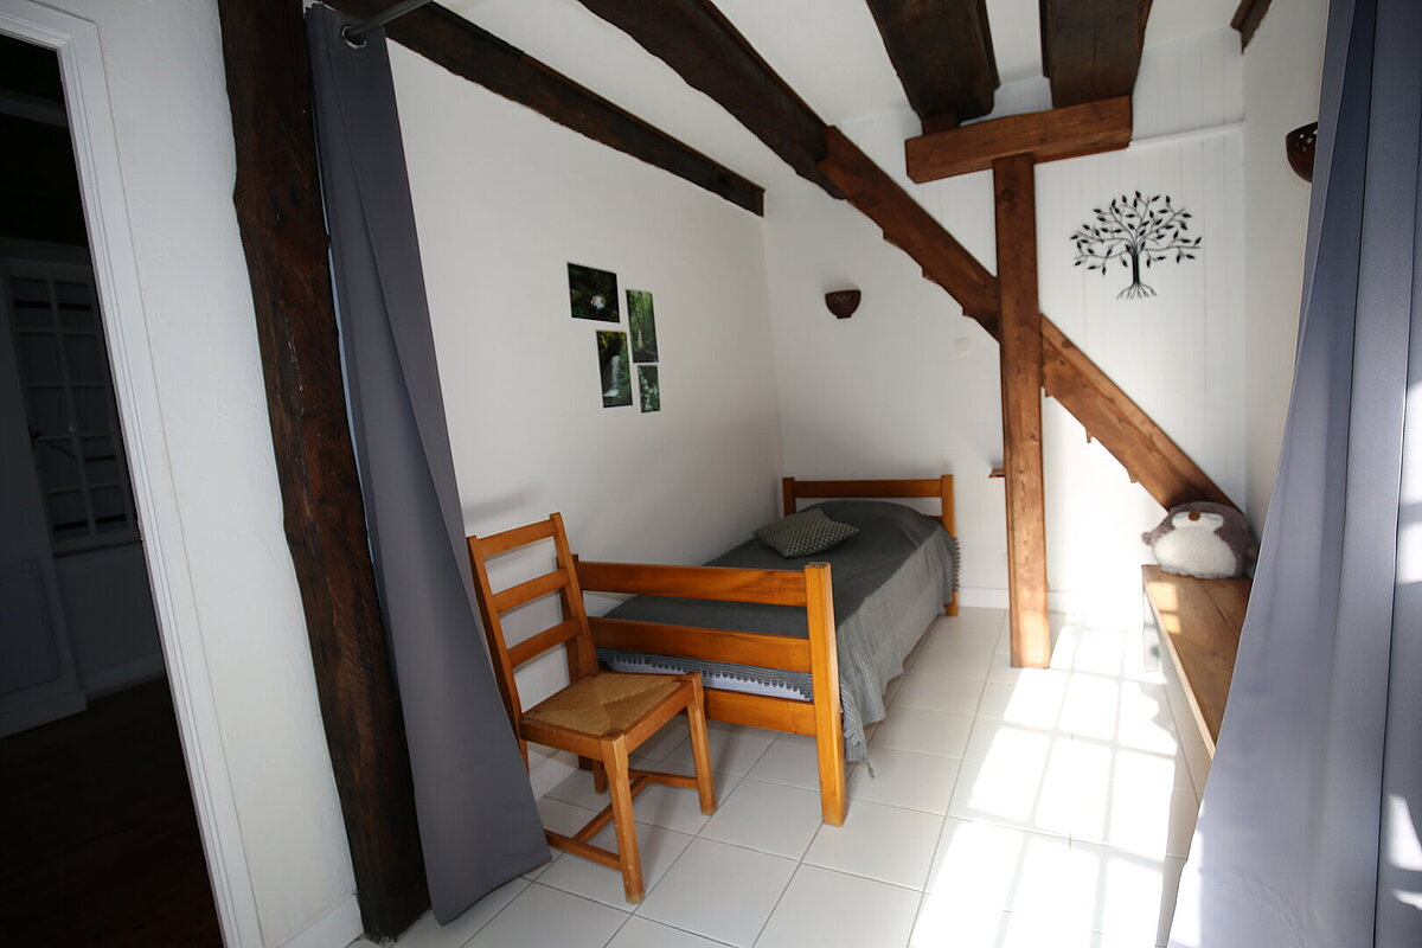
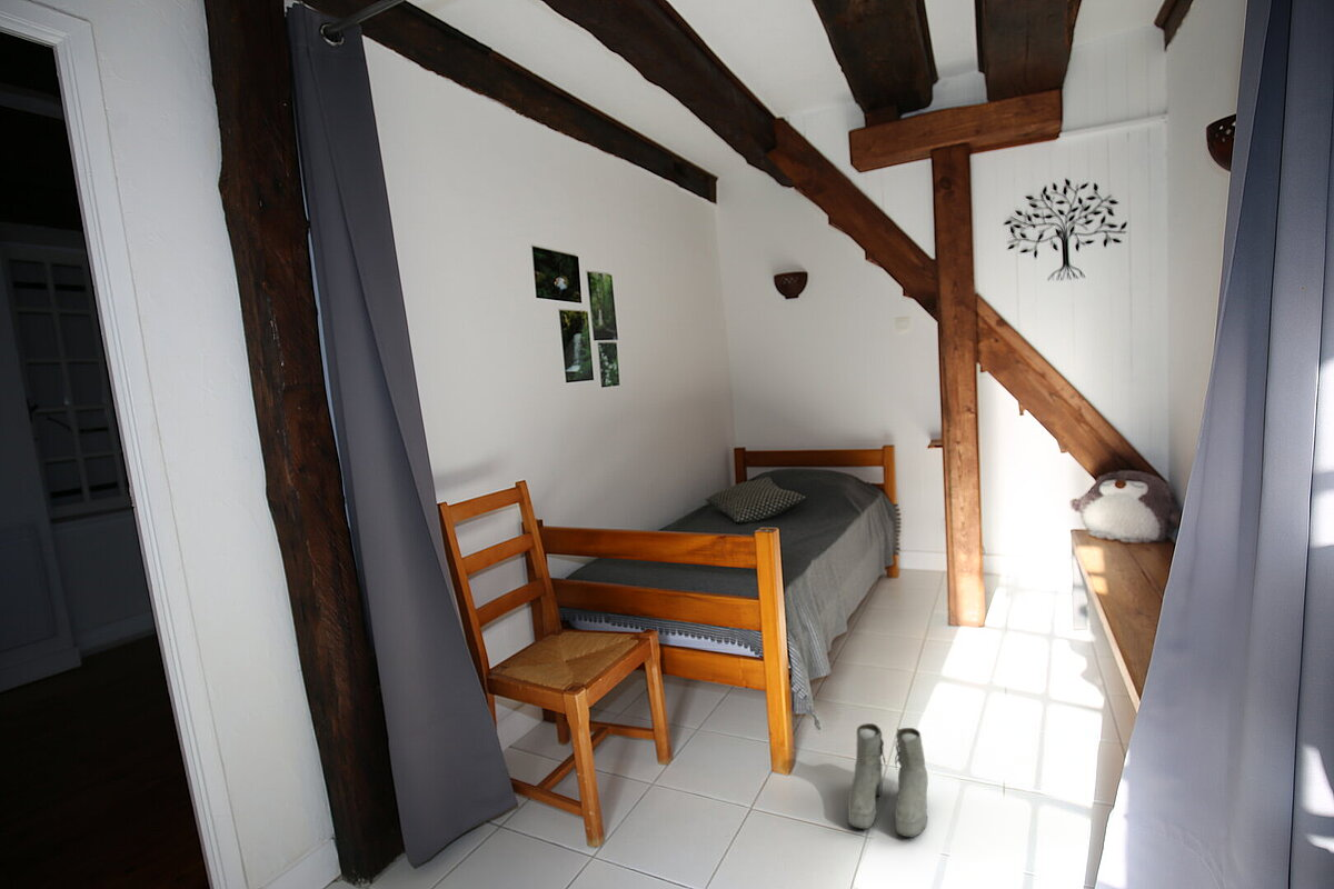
+ boots (880, 773)
